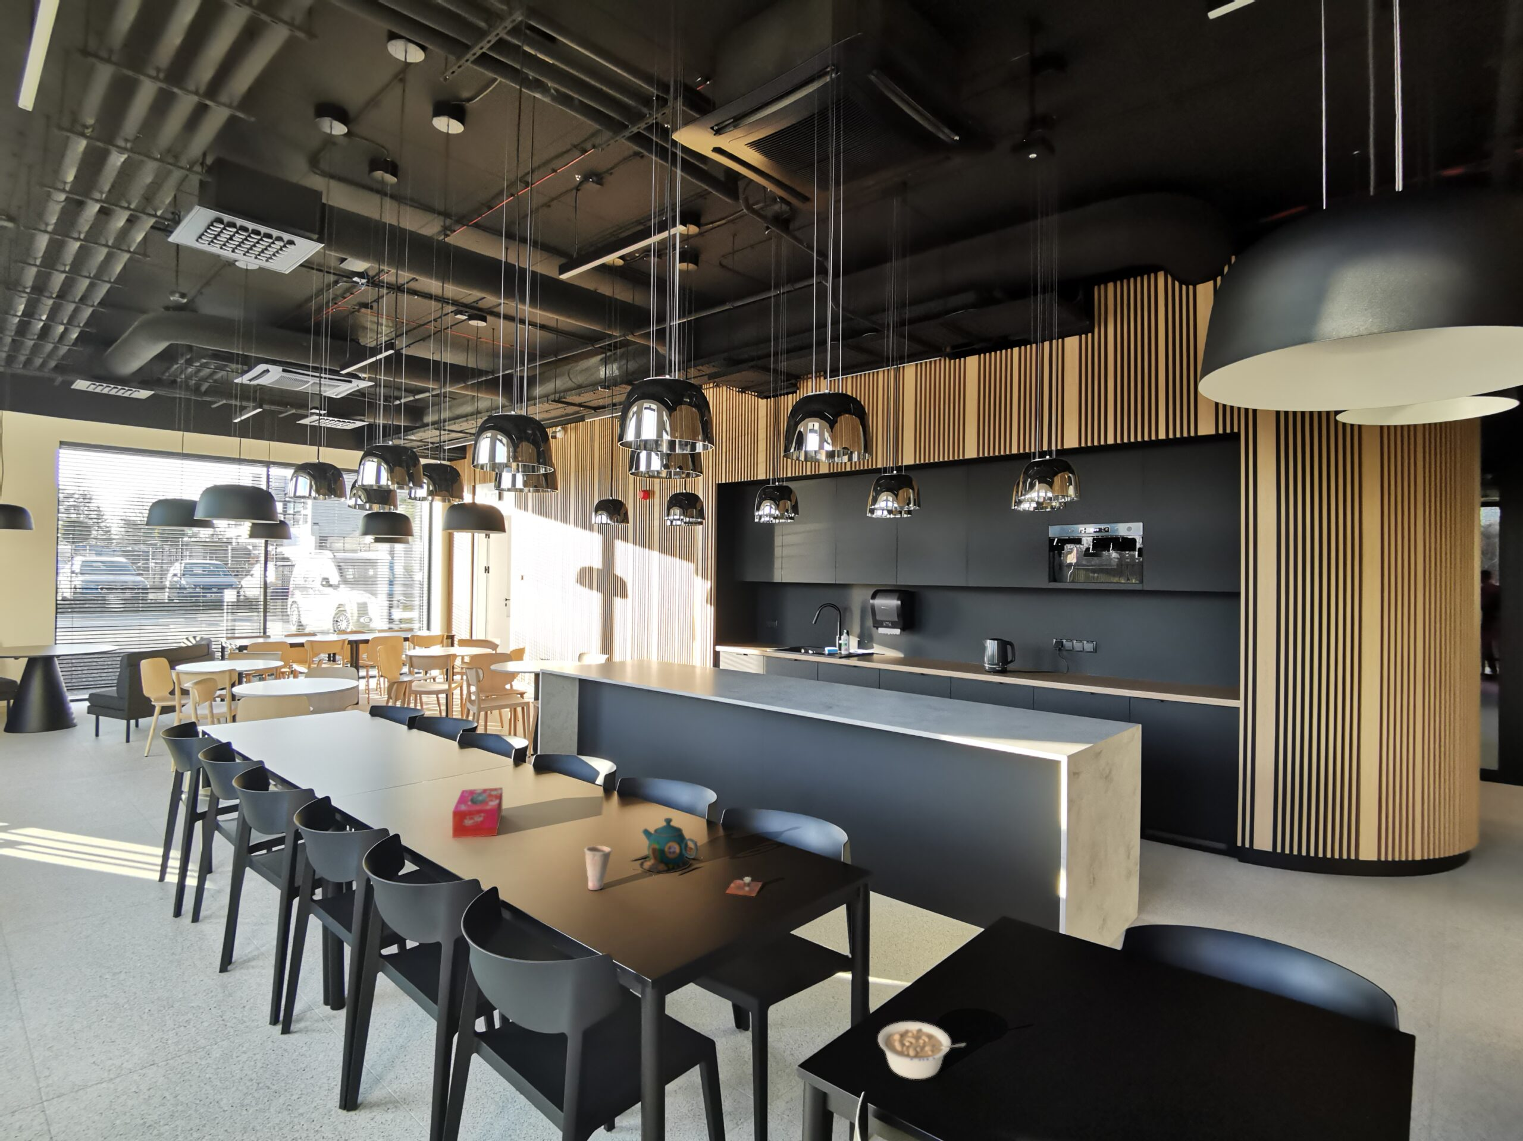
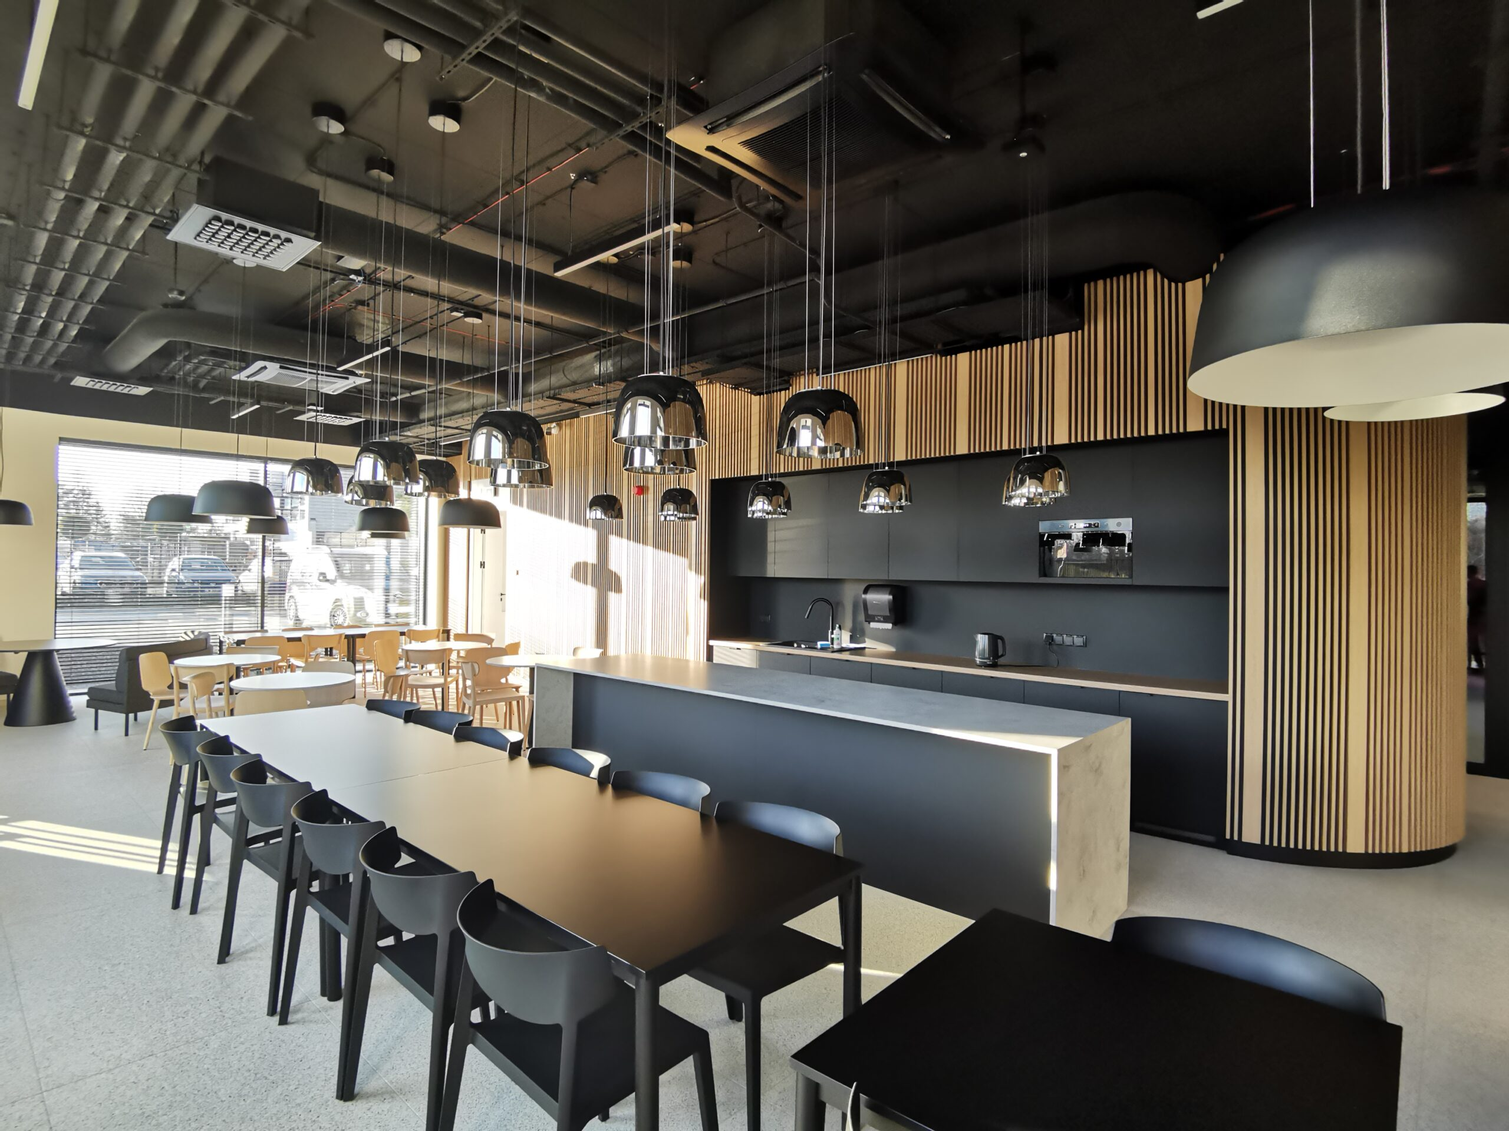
- tissue box (478, 811)
- cup (745, 882)
- teapot (667, 841)
- legume (916, 1050)
- cup (598, 867)
